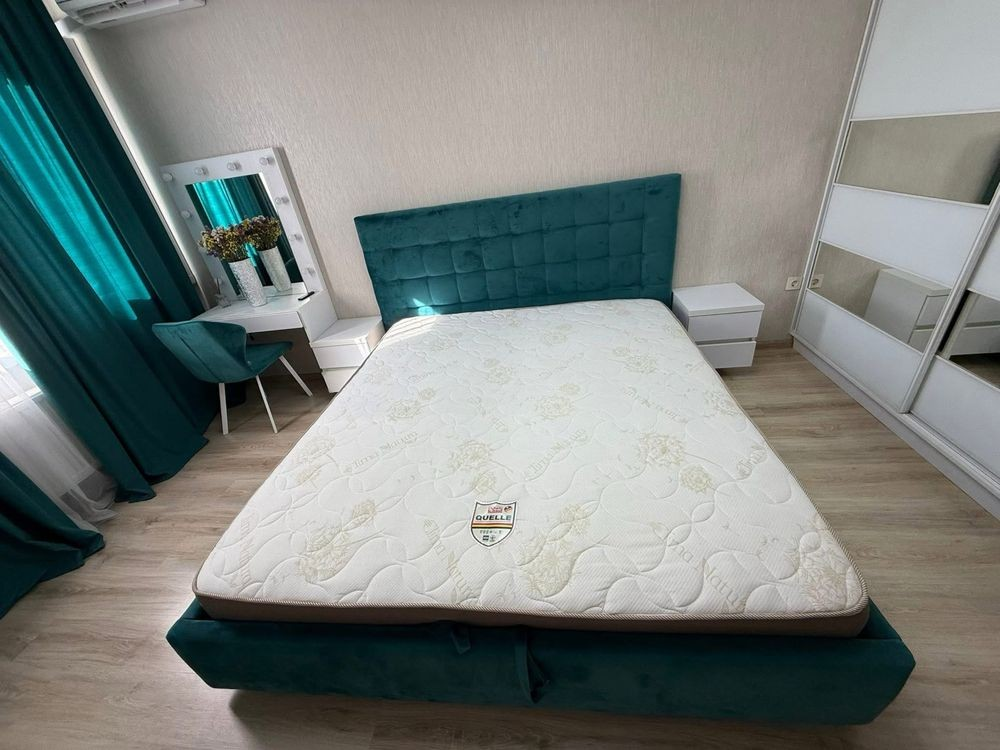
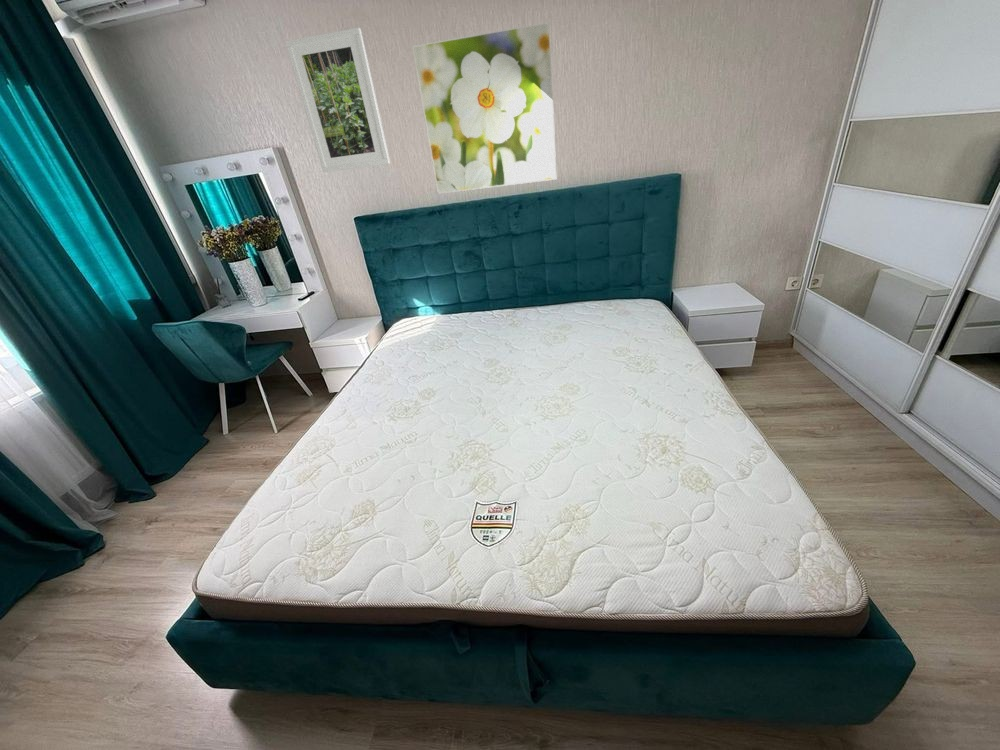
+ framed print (488, 116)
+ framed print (340, 105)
